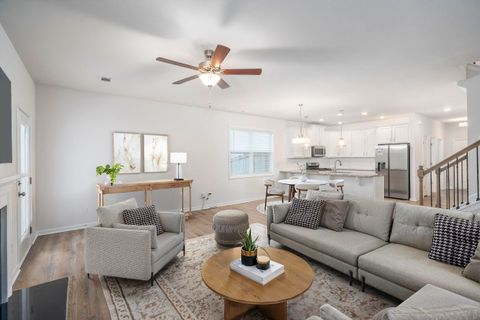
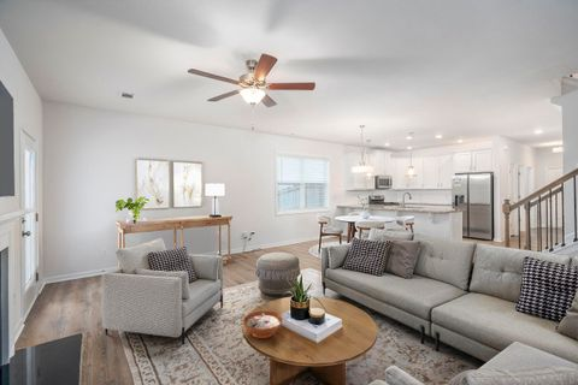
+ decorative bowl (263, 325)
